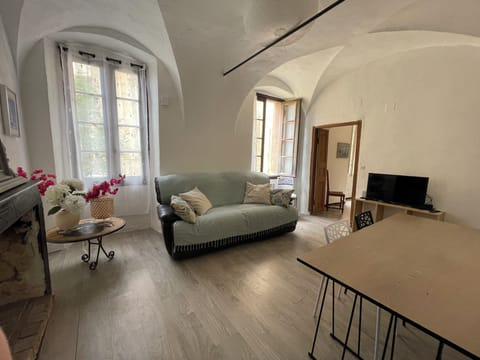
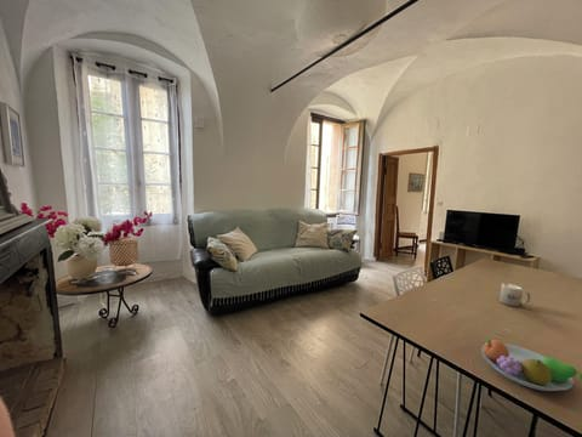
+ fruit bowl (527, 358)
+ mug (514, 295)
